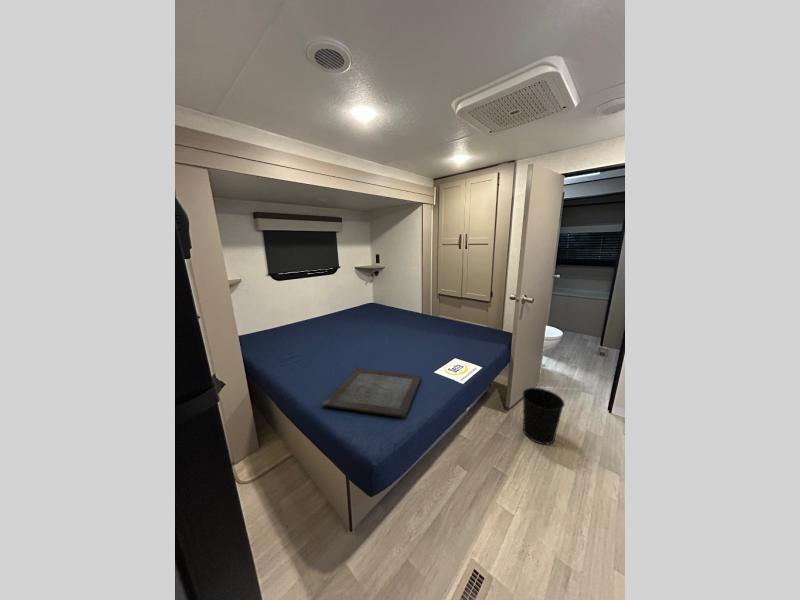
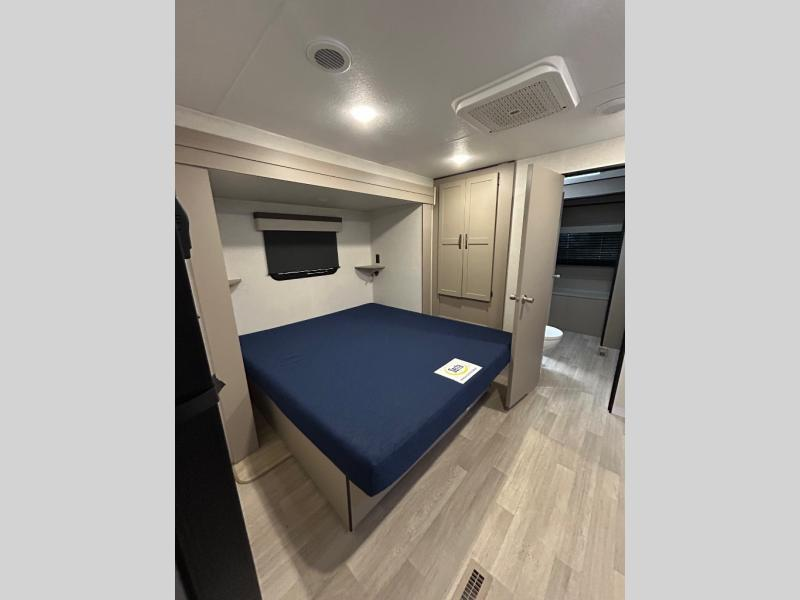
- wastebasket (540, 416)
- serving tray (376, 389)
